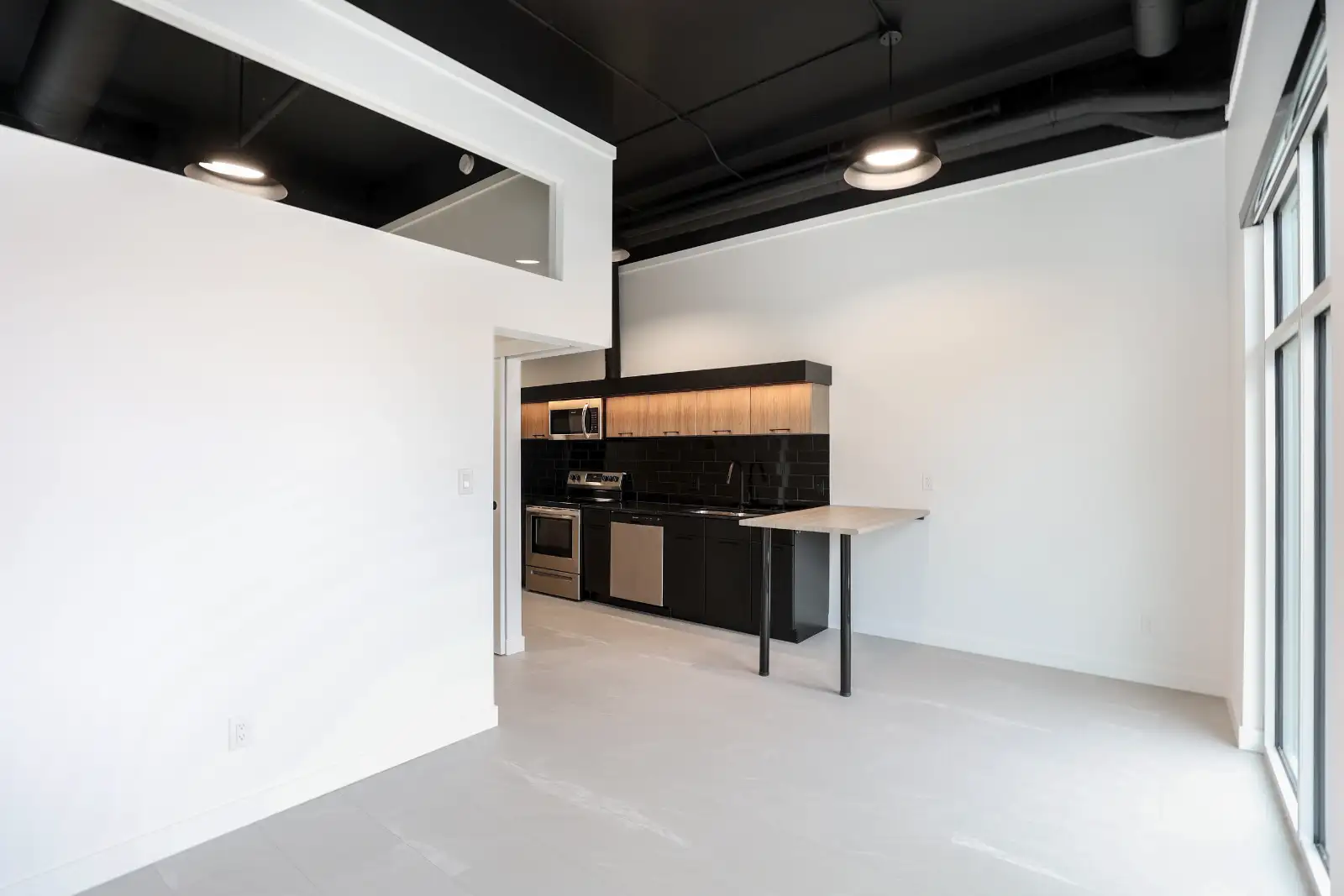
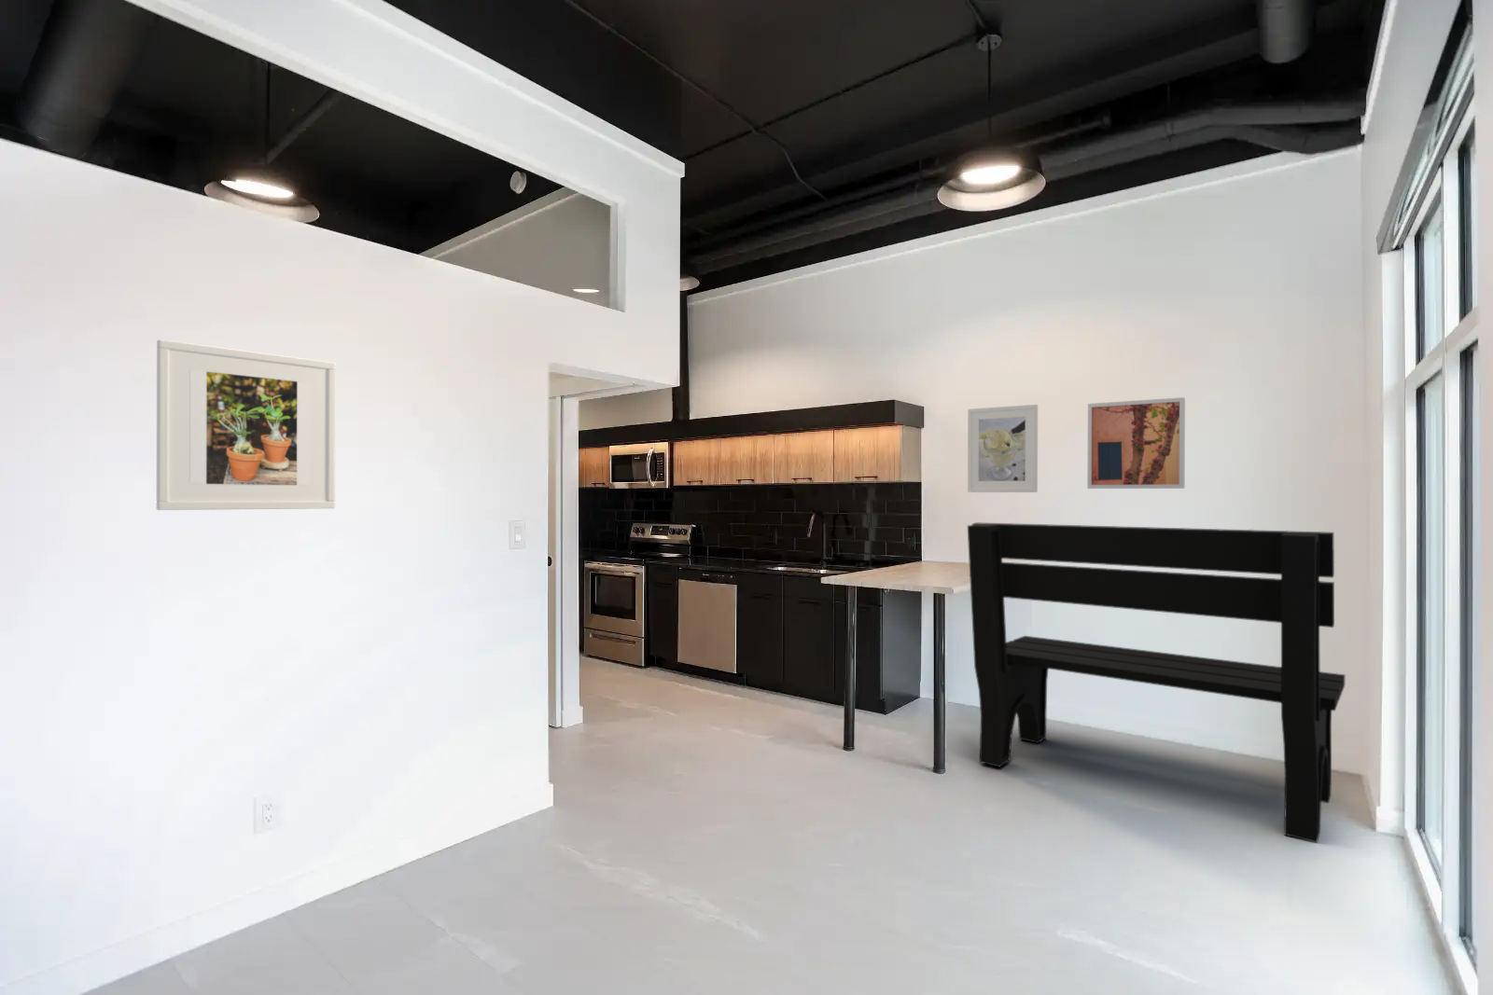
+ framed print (1001, 450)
+ wall art (1134, 444)
+ bench (1143, 653)
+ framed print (253, 430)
